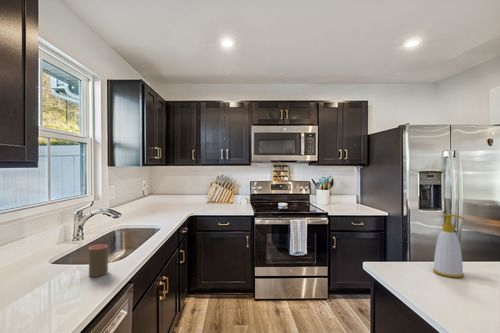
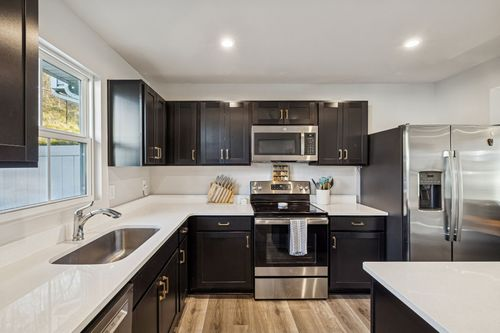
- soap bottle (448, 243)
- cup (98, 260)
